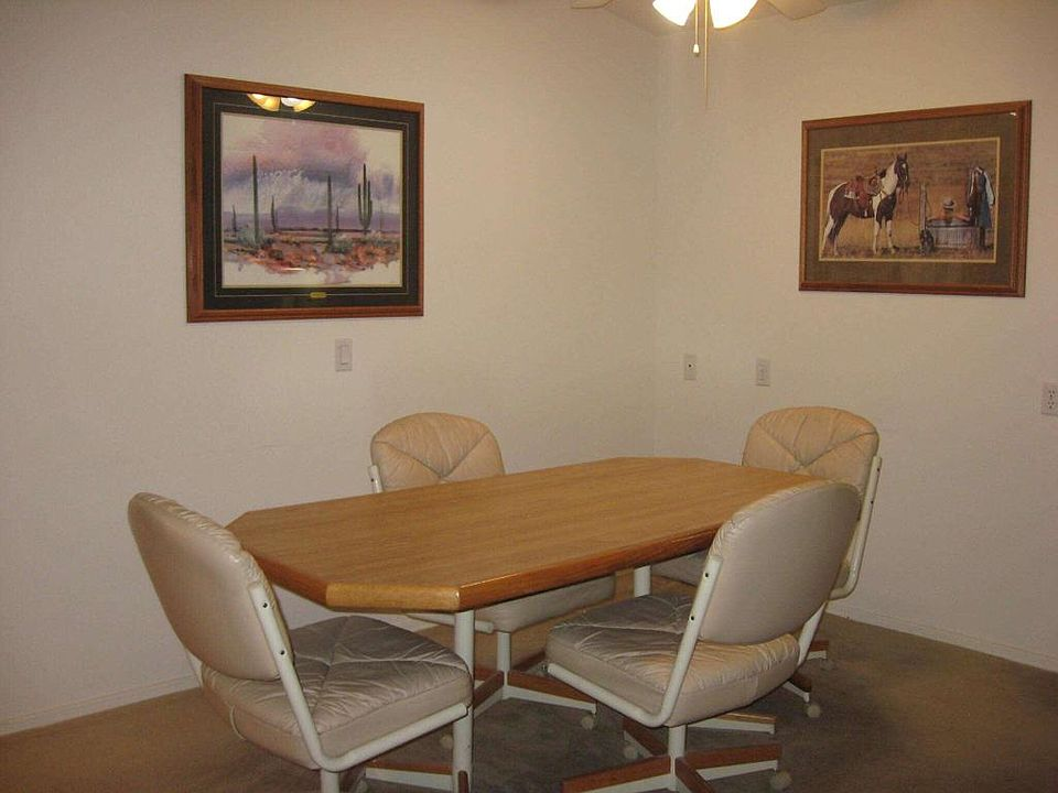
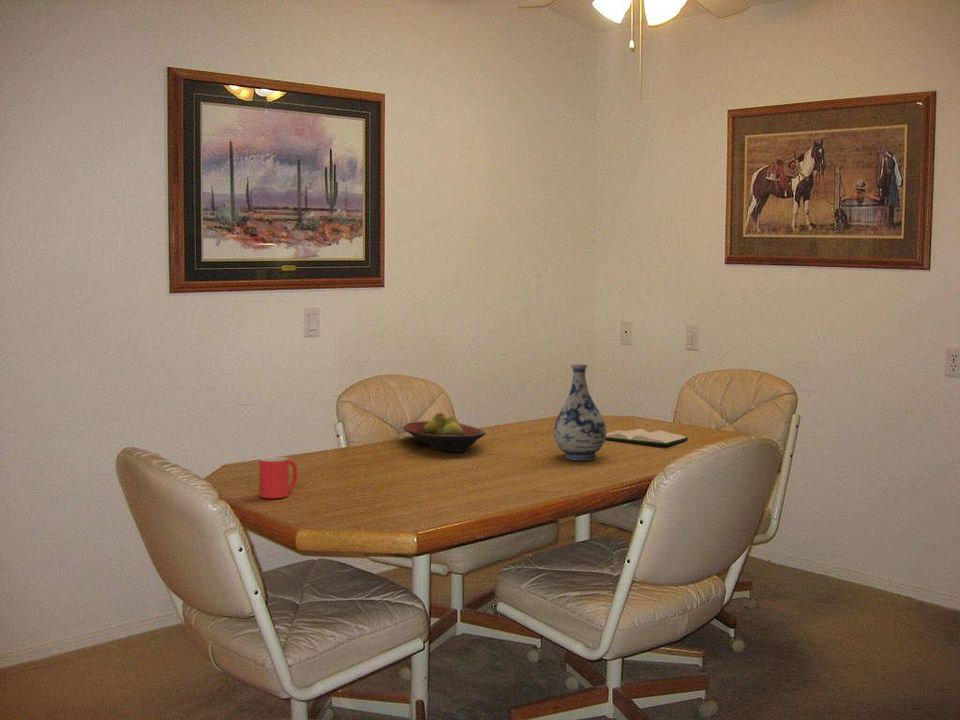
+ vase (580, 411)
+ mug (280, 476)
+ fruit bowl (443, 430)
+ hardback book (640, 435)
